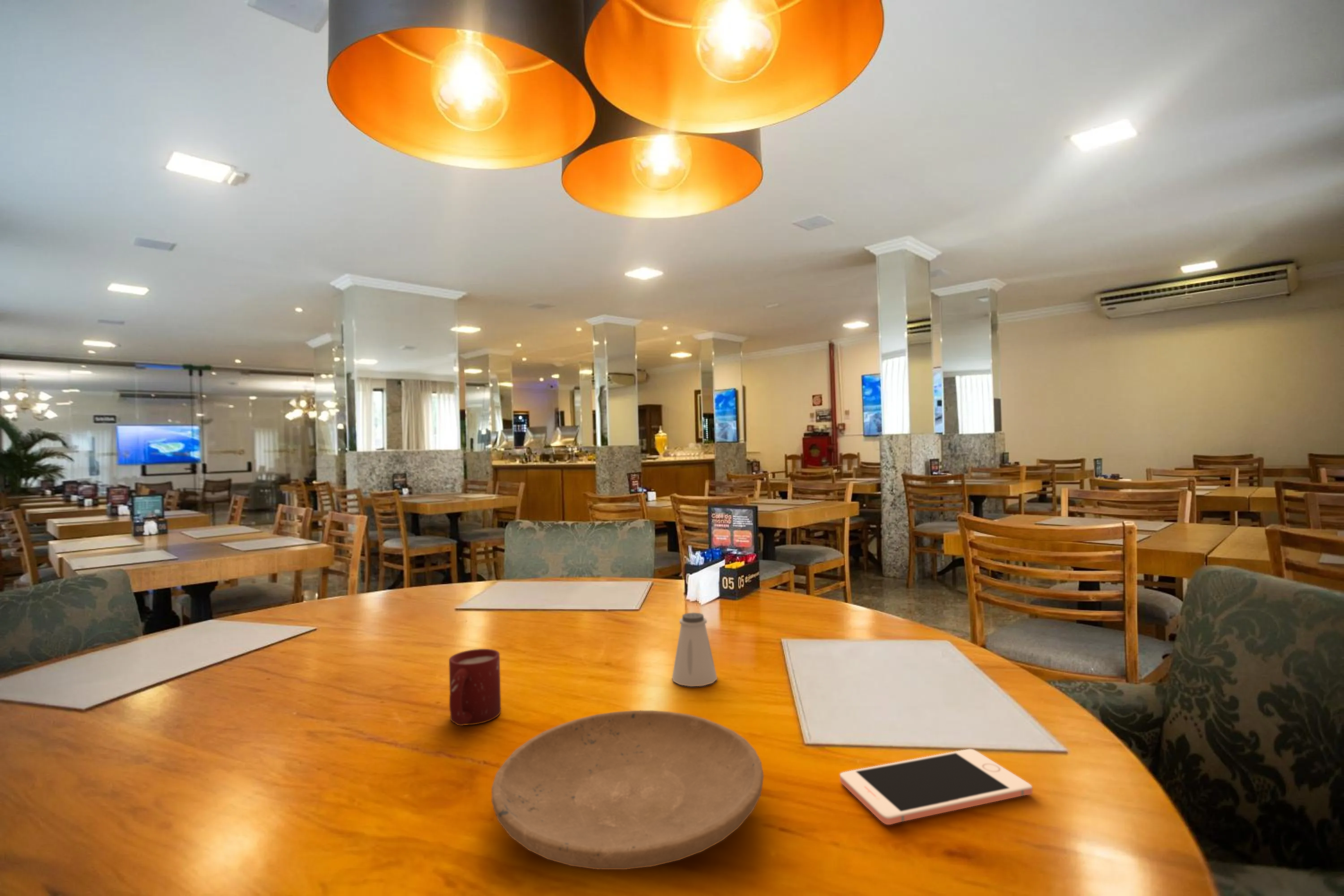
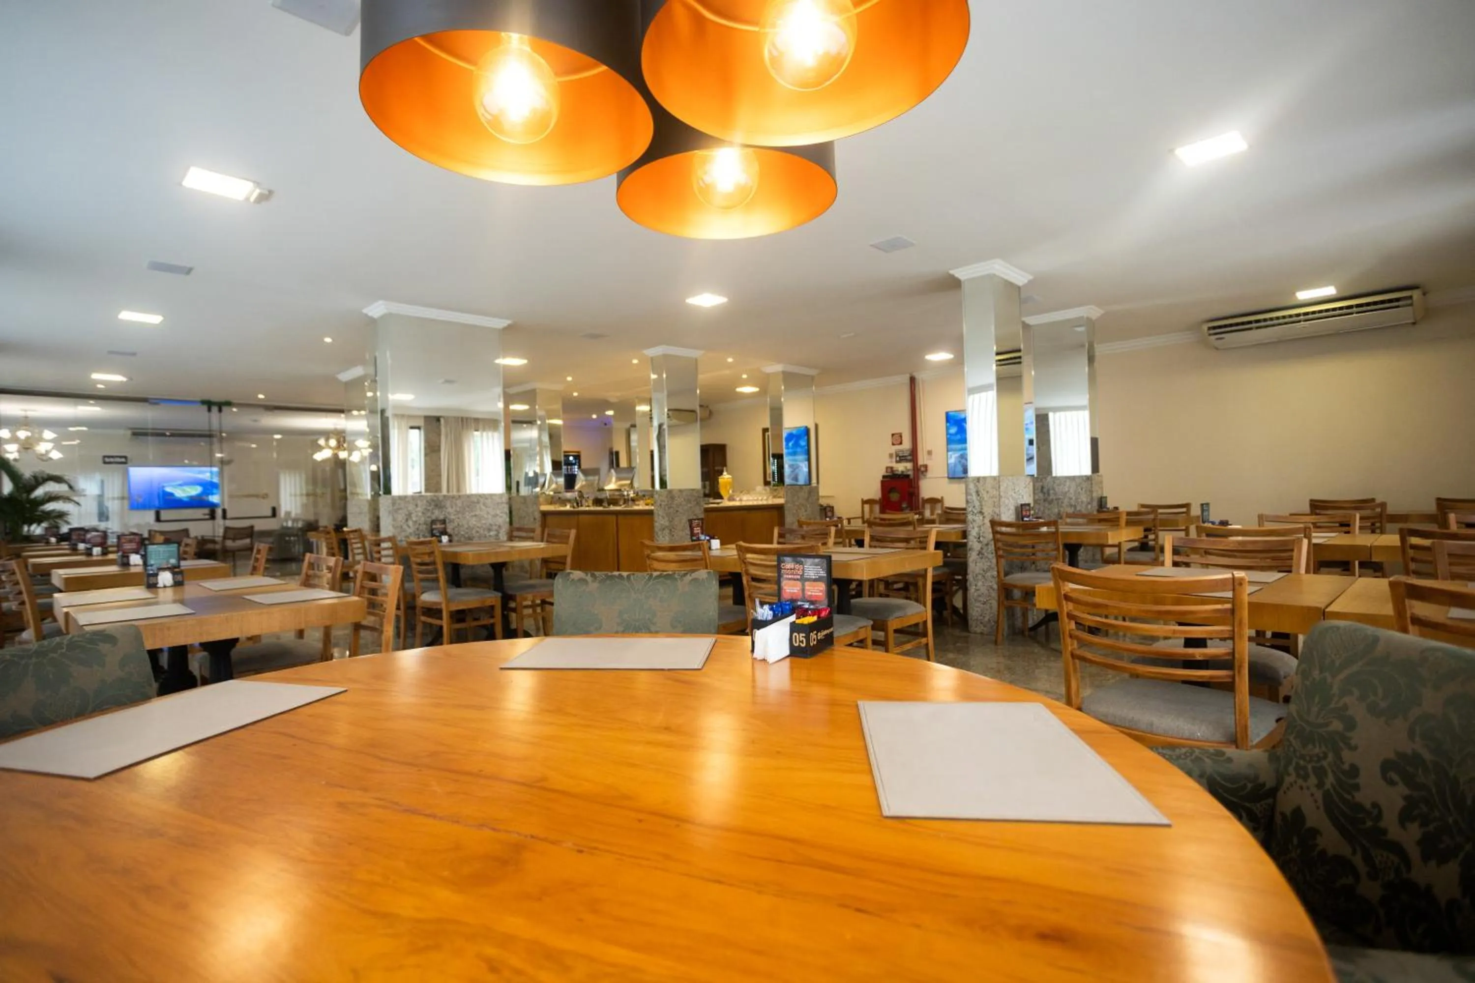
- saltshaker (694, 646)
- cup (470, 689)
- plate (630, 787)
- cell phone (933, 783)
